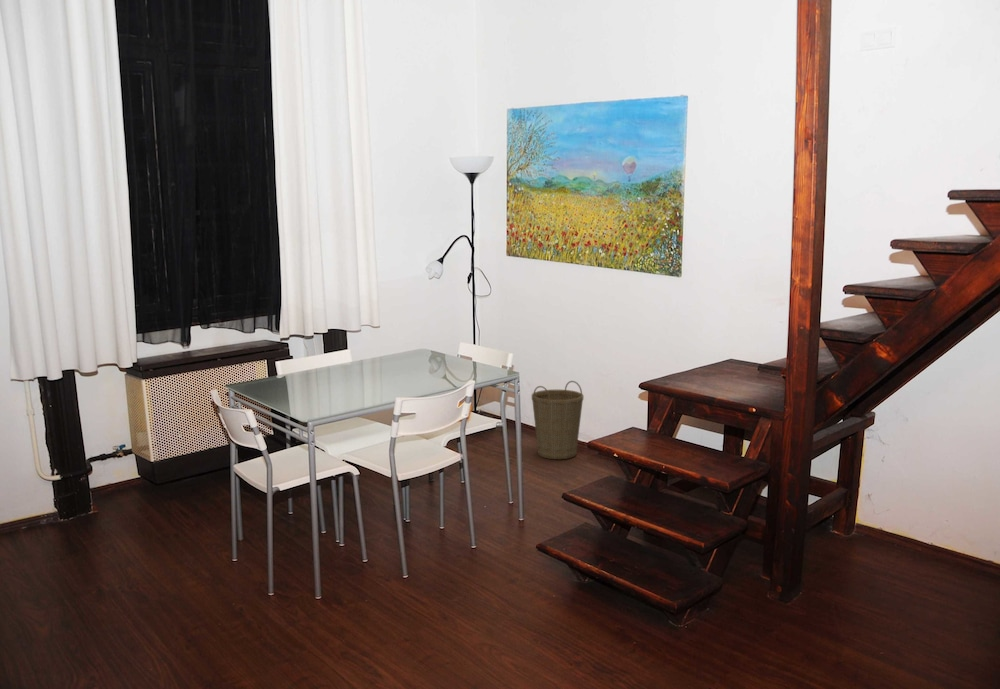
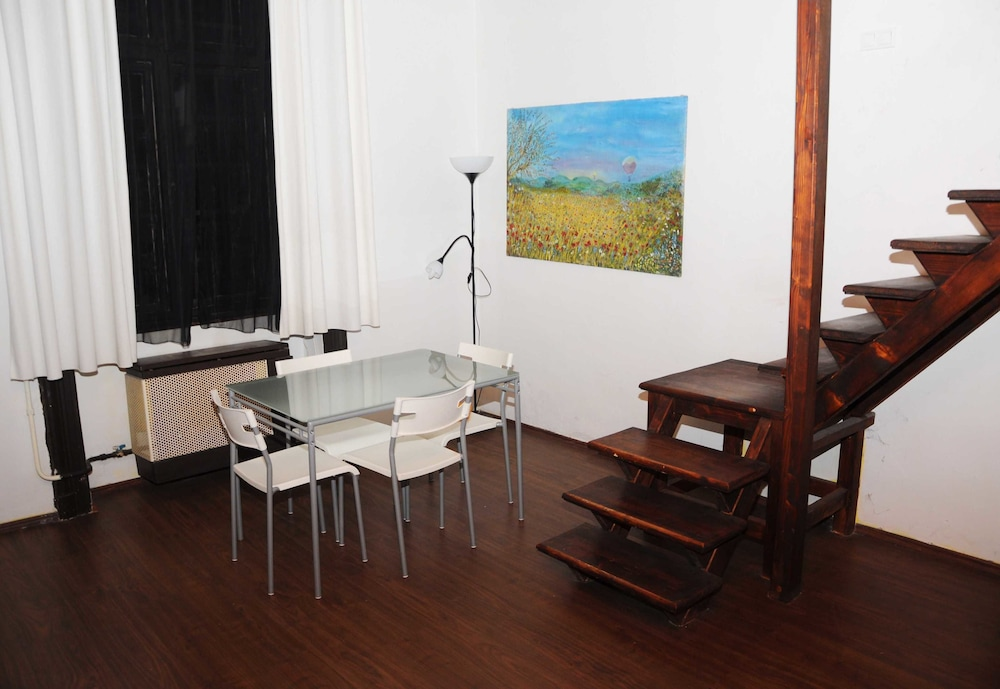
- basket (557, 418)
